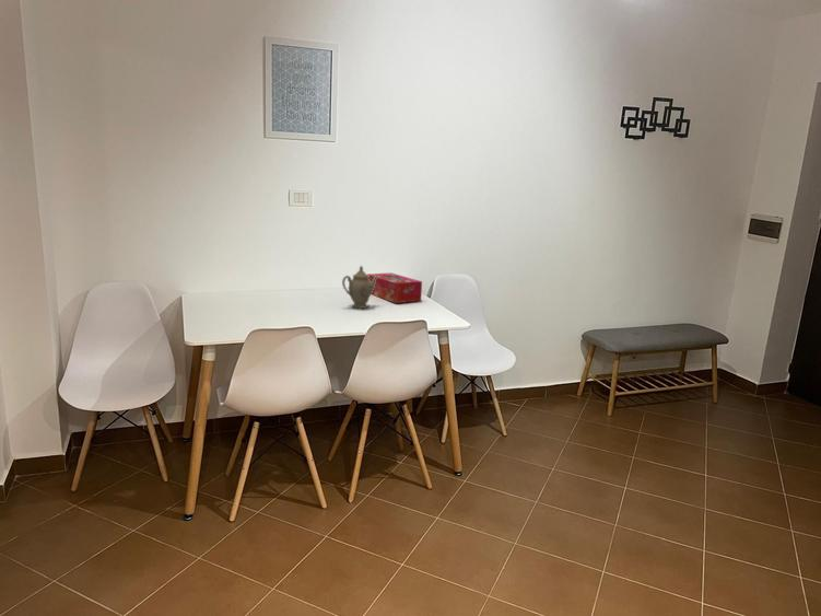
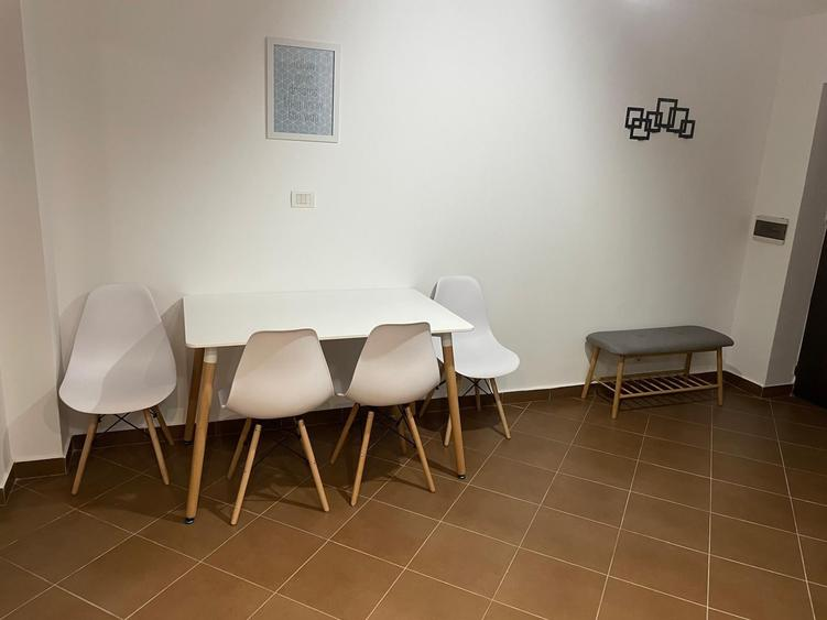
- chinaware (361, 286)
- tissue box (392, 287)
